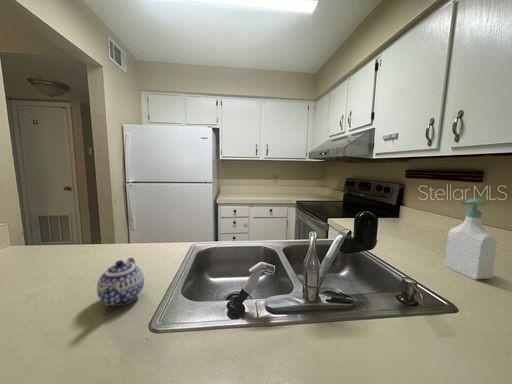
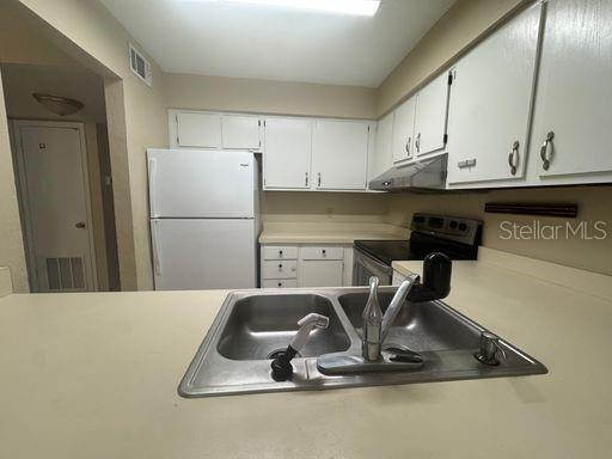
- soap bottle (469, 236)
- teapot (121, 279)
